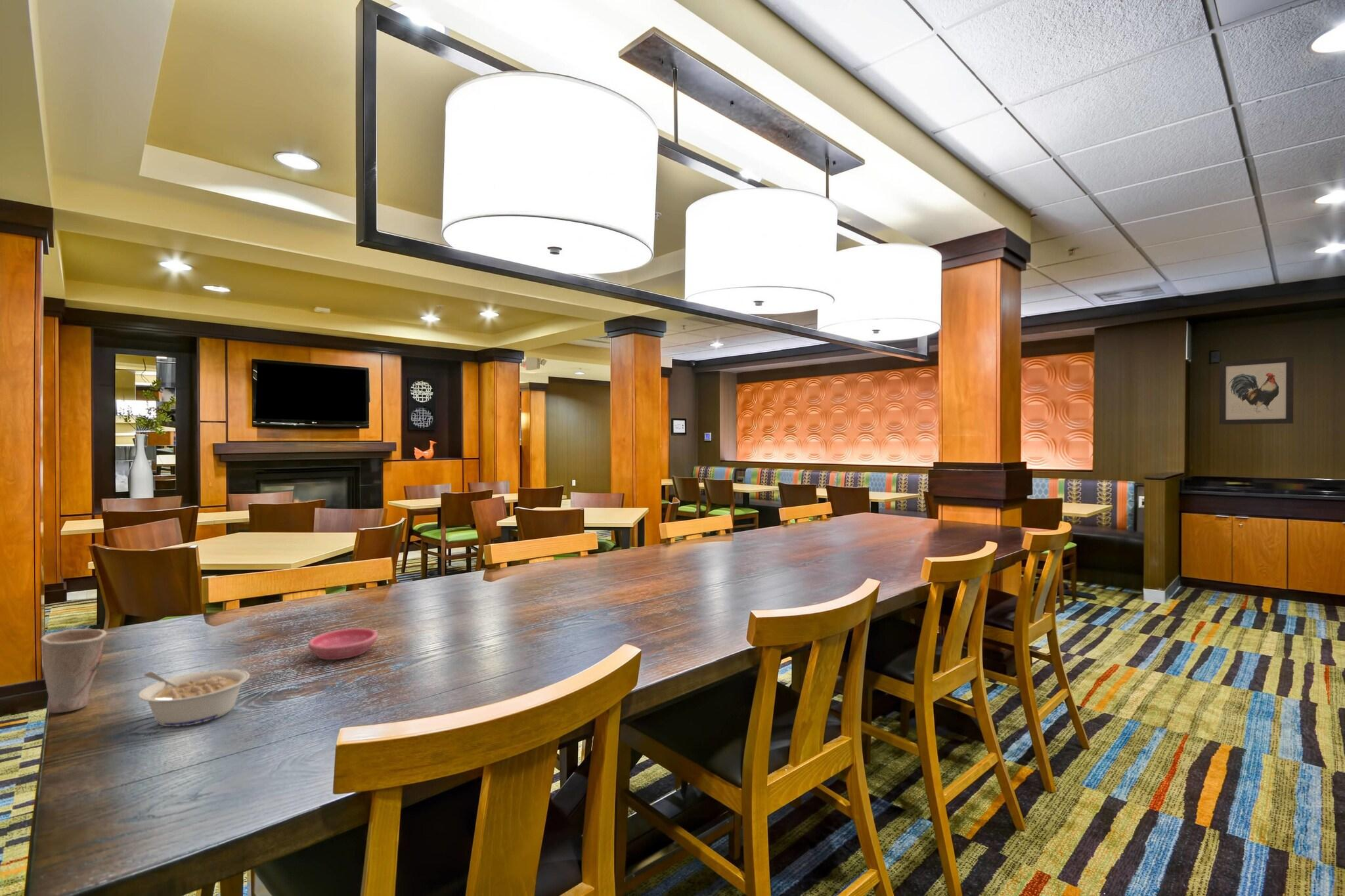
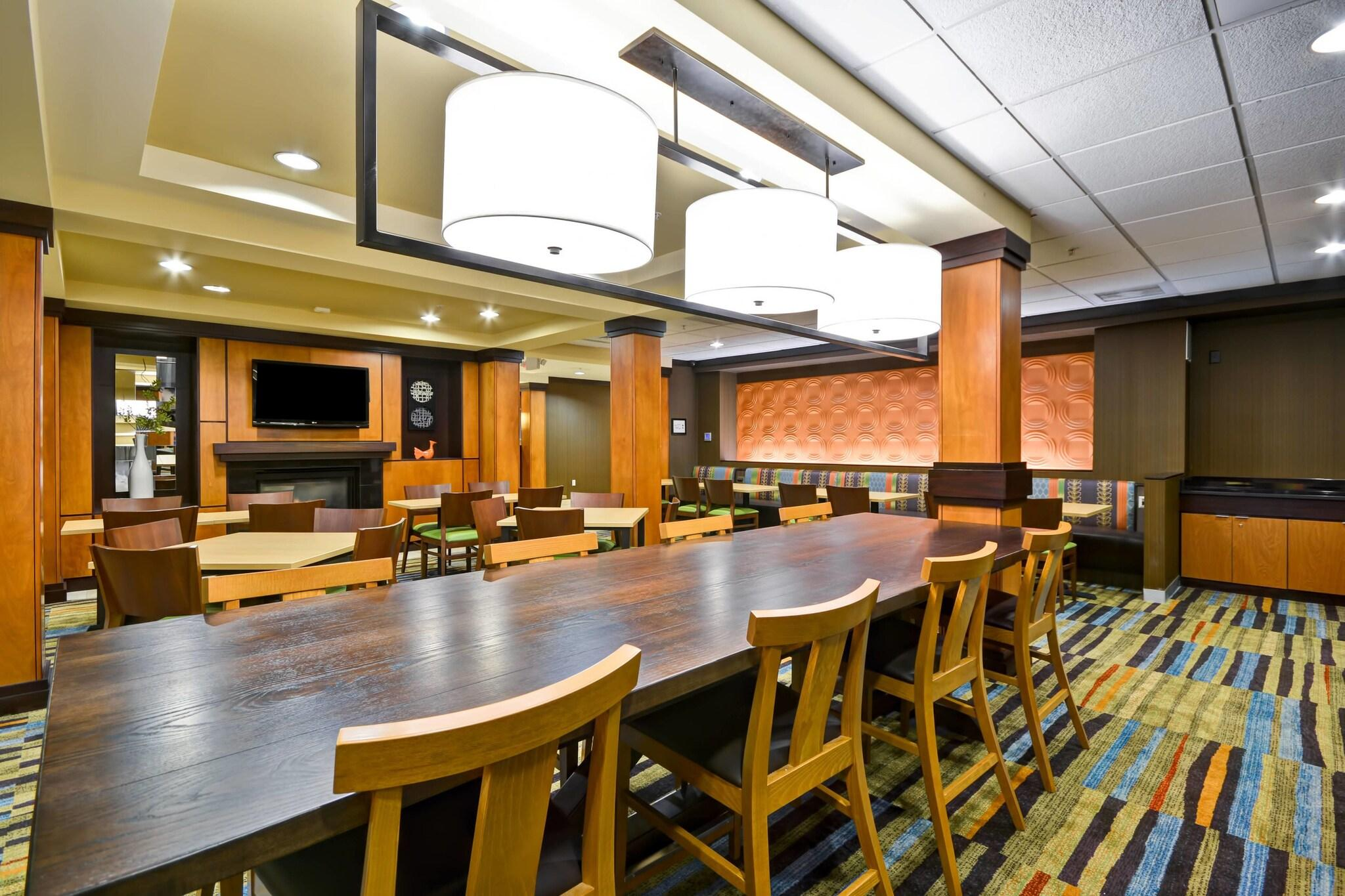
- legume (192, 696)
- saucer (343, 644)
- cup (75, 670)
- wall art (1255, 391)
